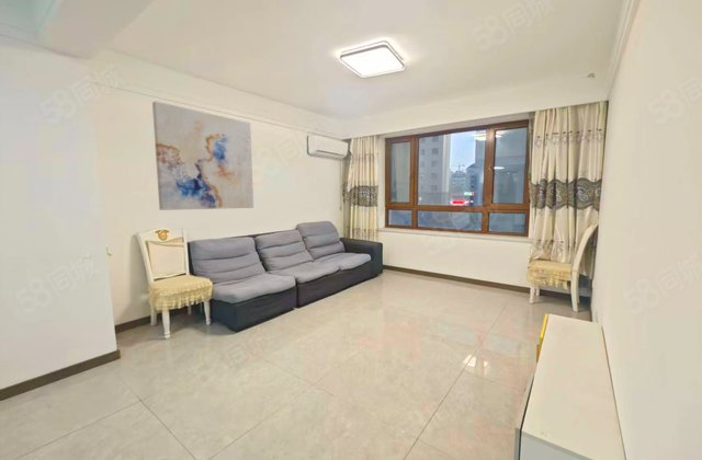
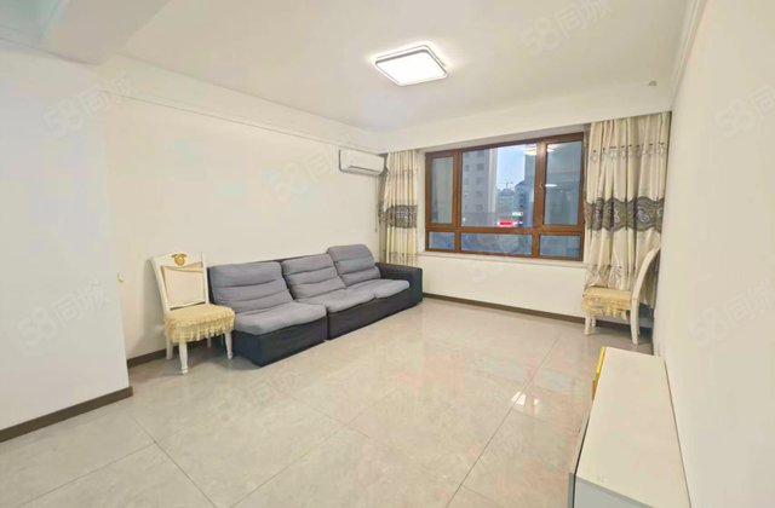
- wall art (210, 161)
